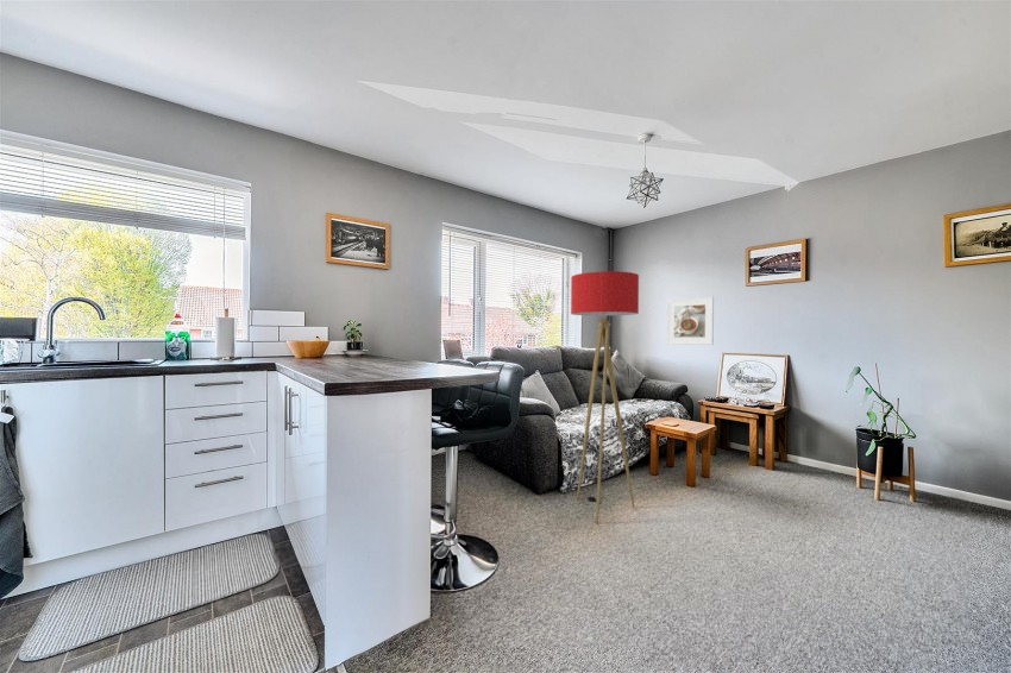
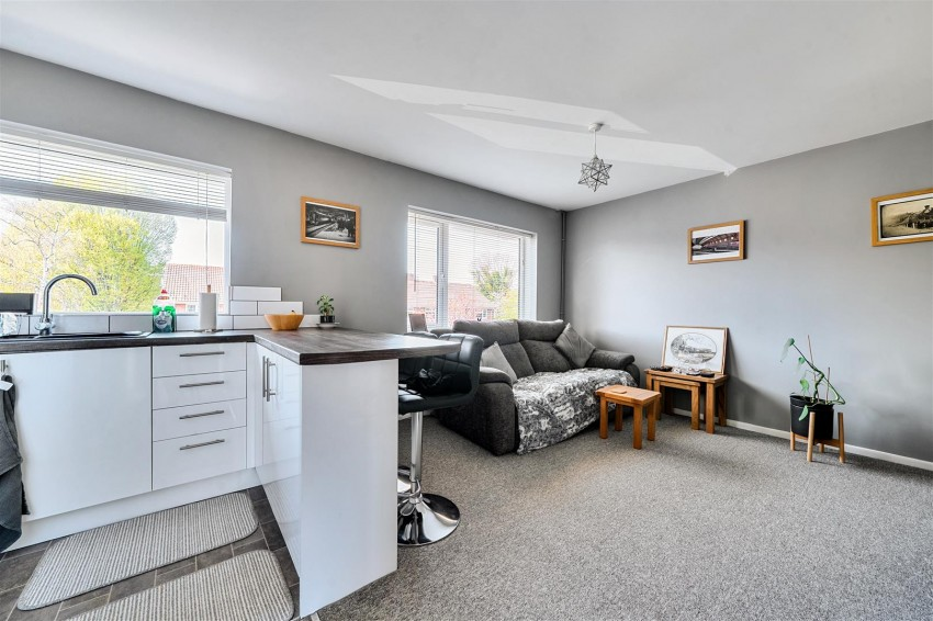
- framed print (689, 321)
- floor lamp (603, 392)
